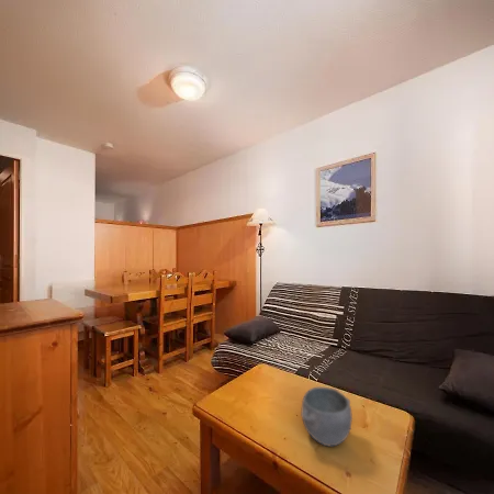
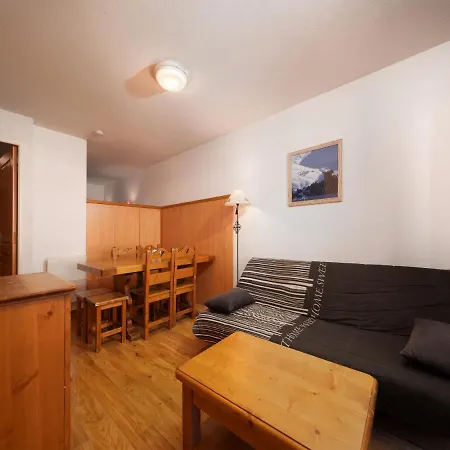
- bowl (326, 416)
